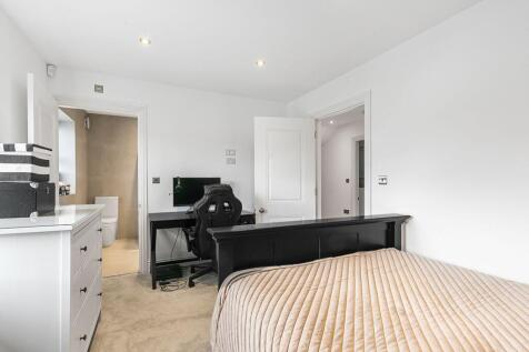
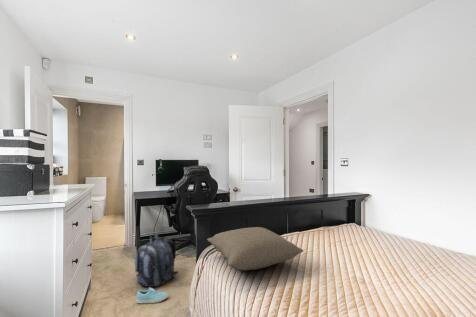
+ pillow (251, 245)
+ sneaker (152, 294)
+ backpack (156, 256)
